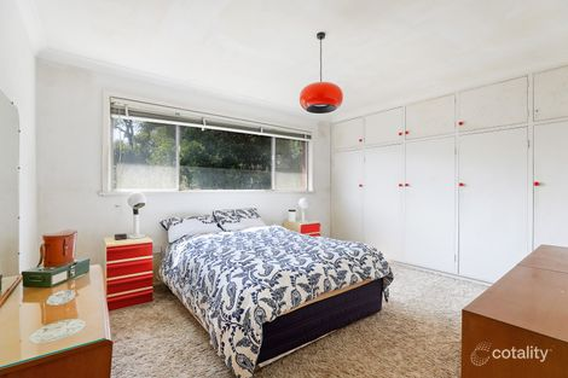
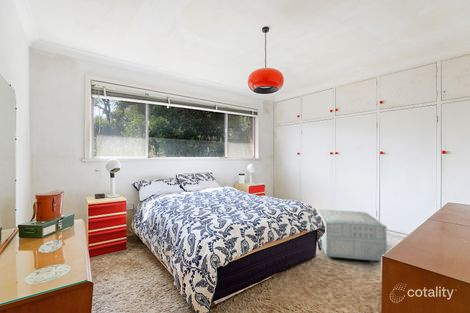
+ ottoman (348, 232)
